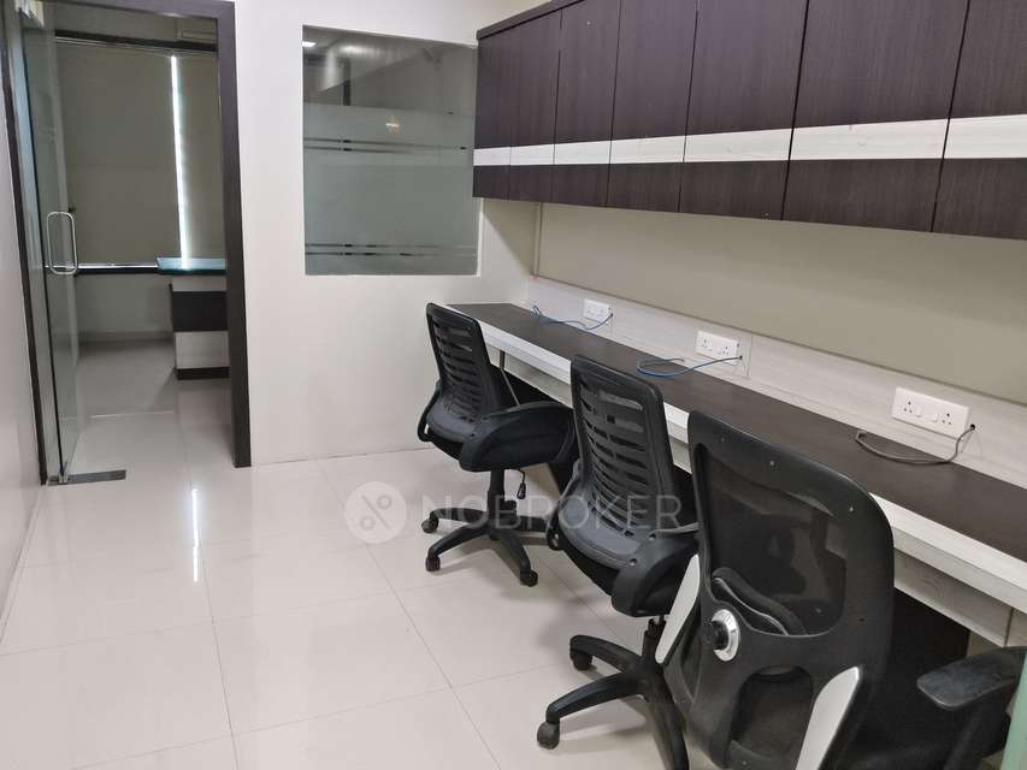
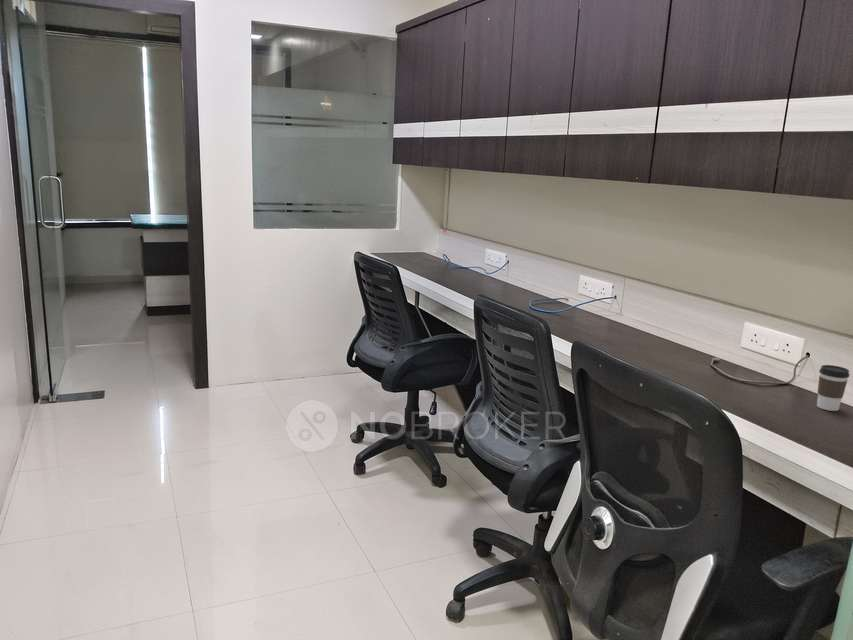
+ coffee cup (831, 388)
